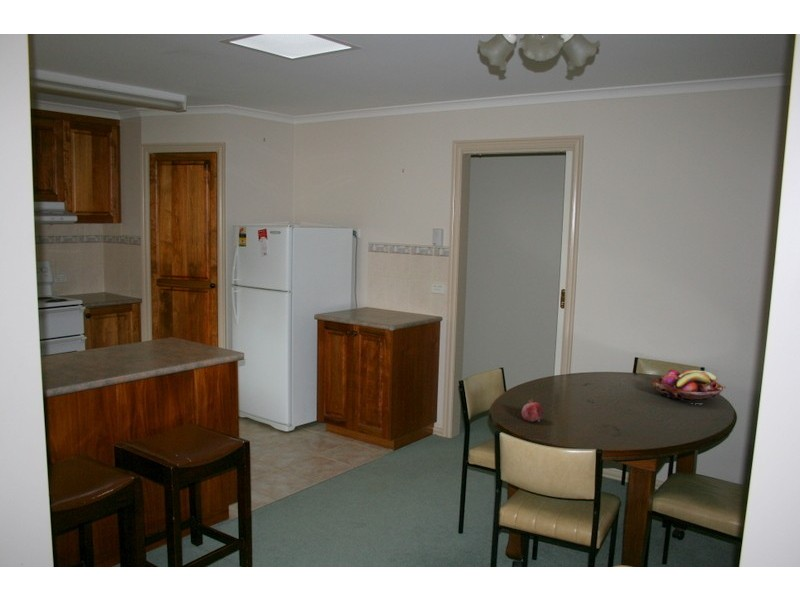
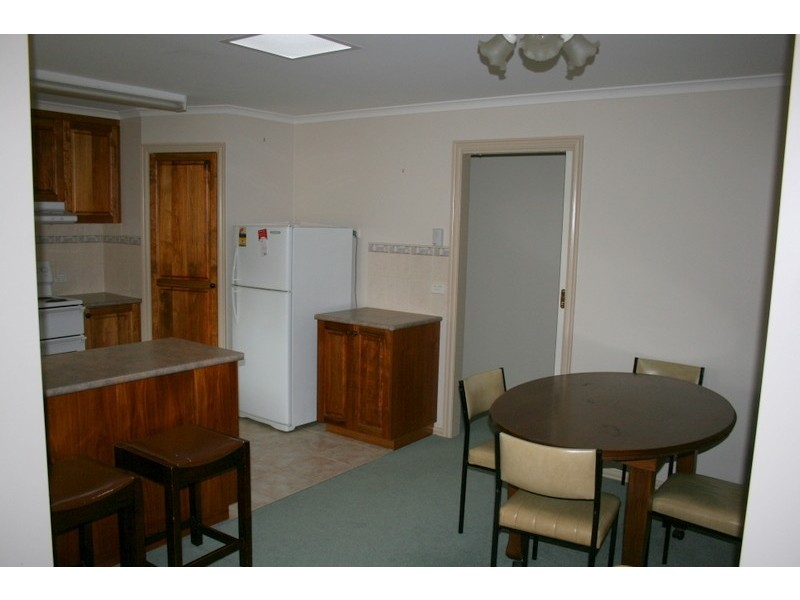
- fruit (533, 409)
- fruit basket (687, 383)
